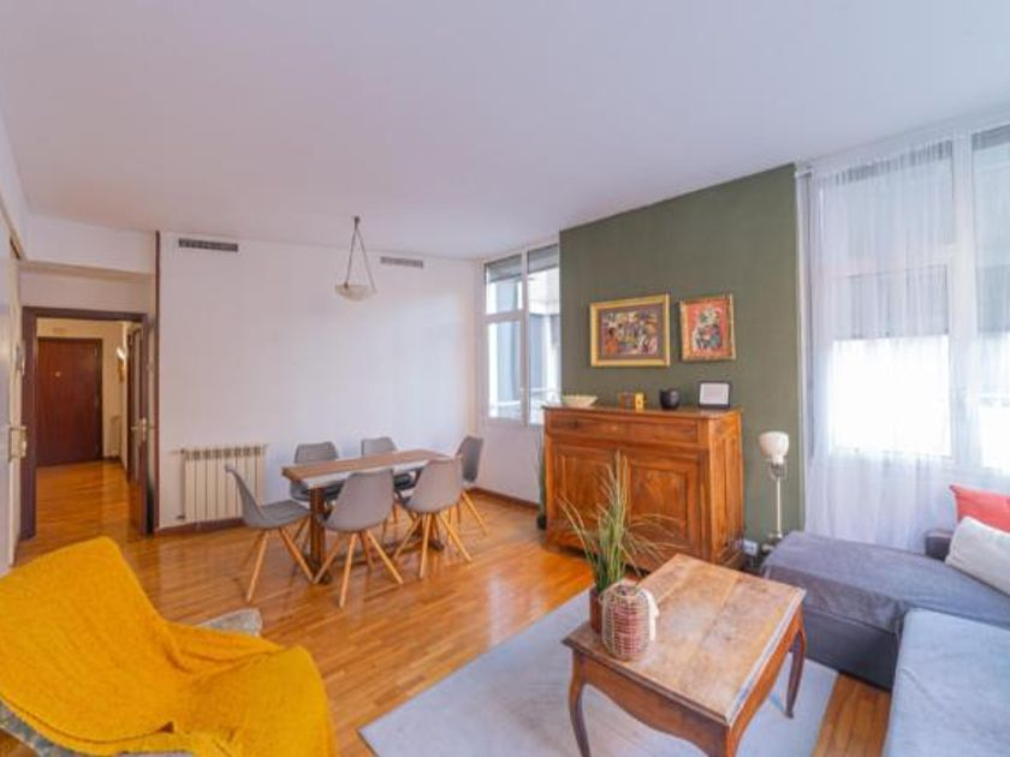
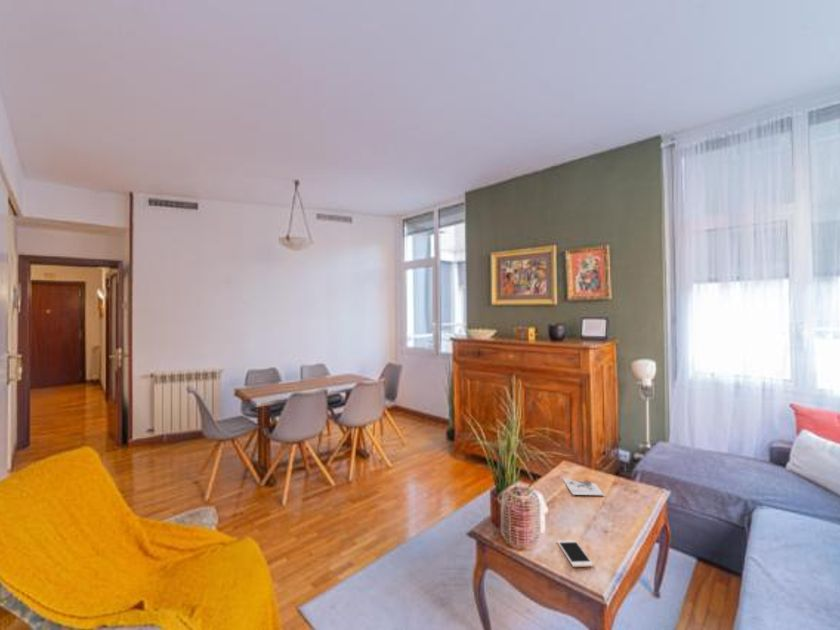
+ architectural model (581, 483)
+ cell phone (574, 552)
